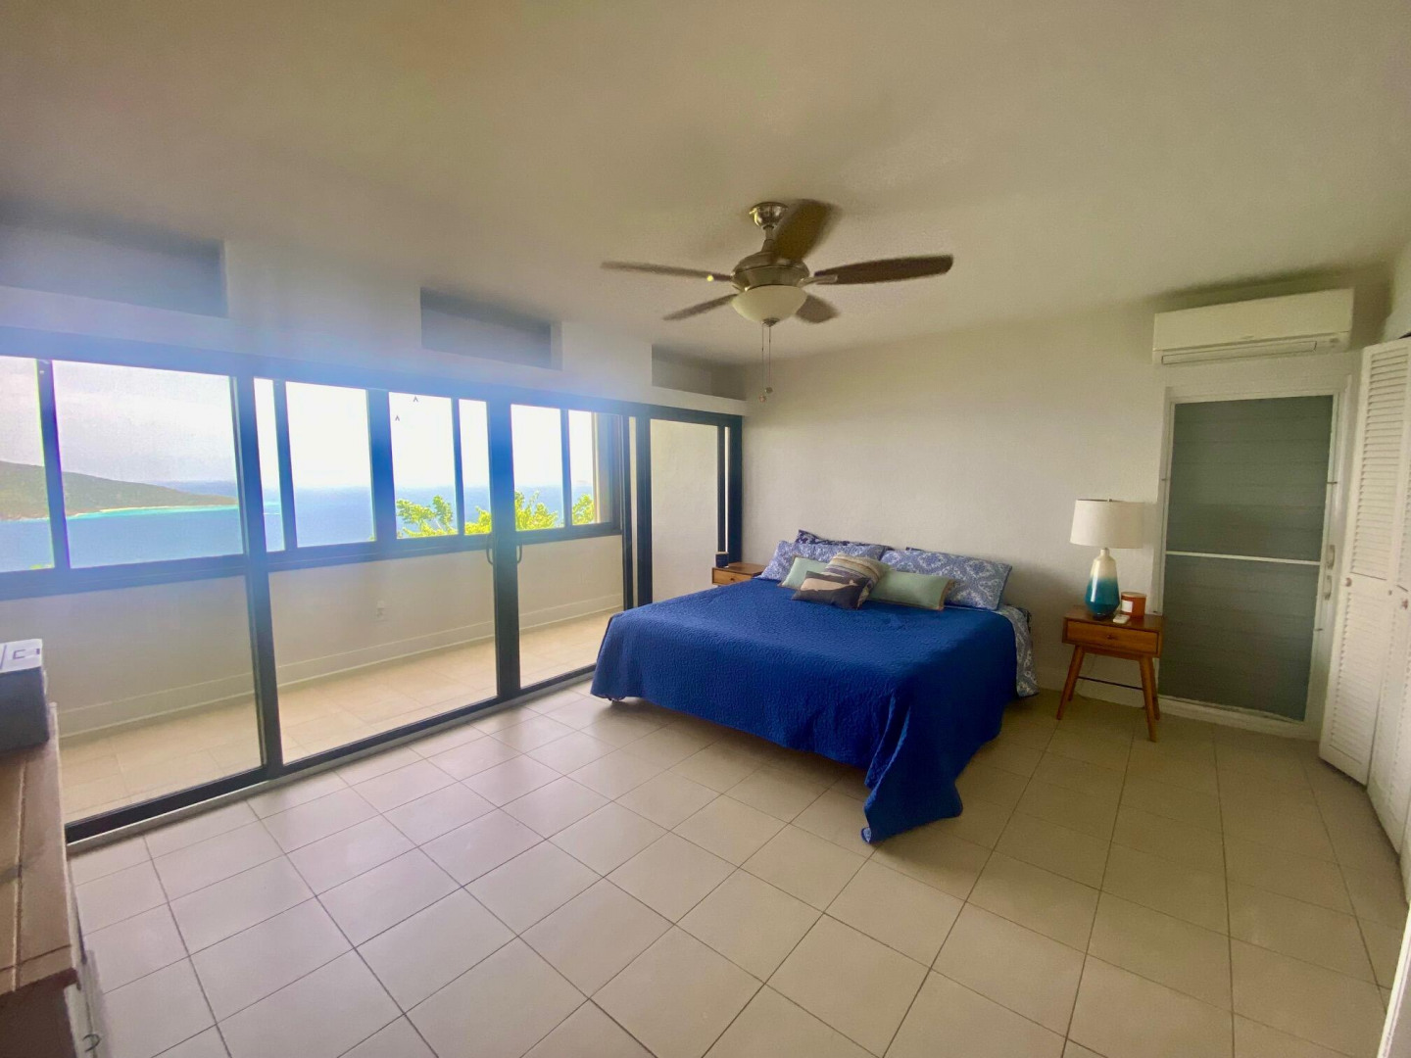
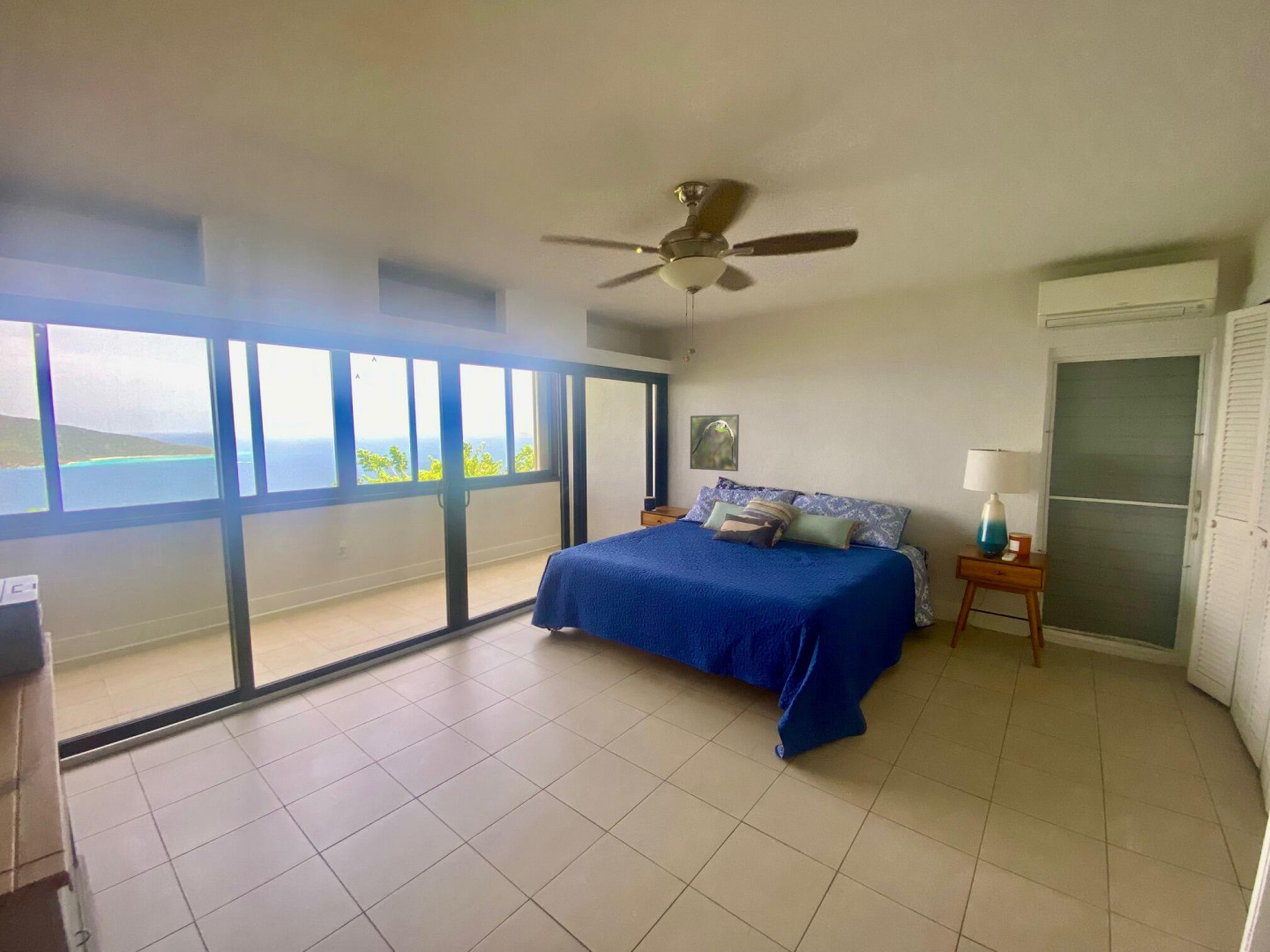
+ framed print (713, 443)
